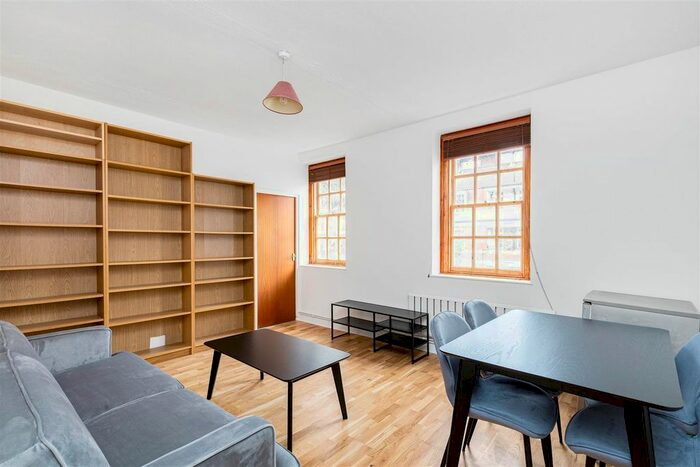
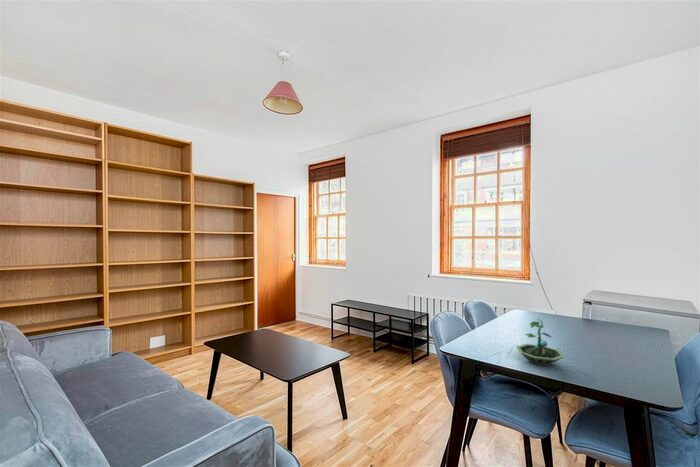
+ terrarium (539, 328)
